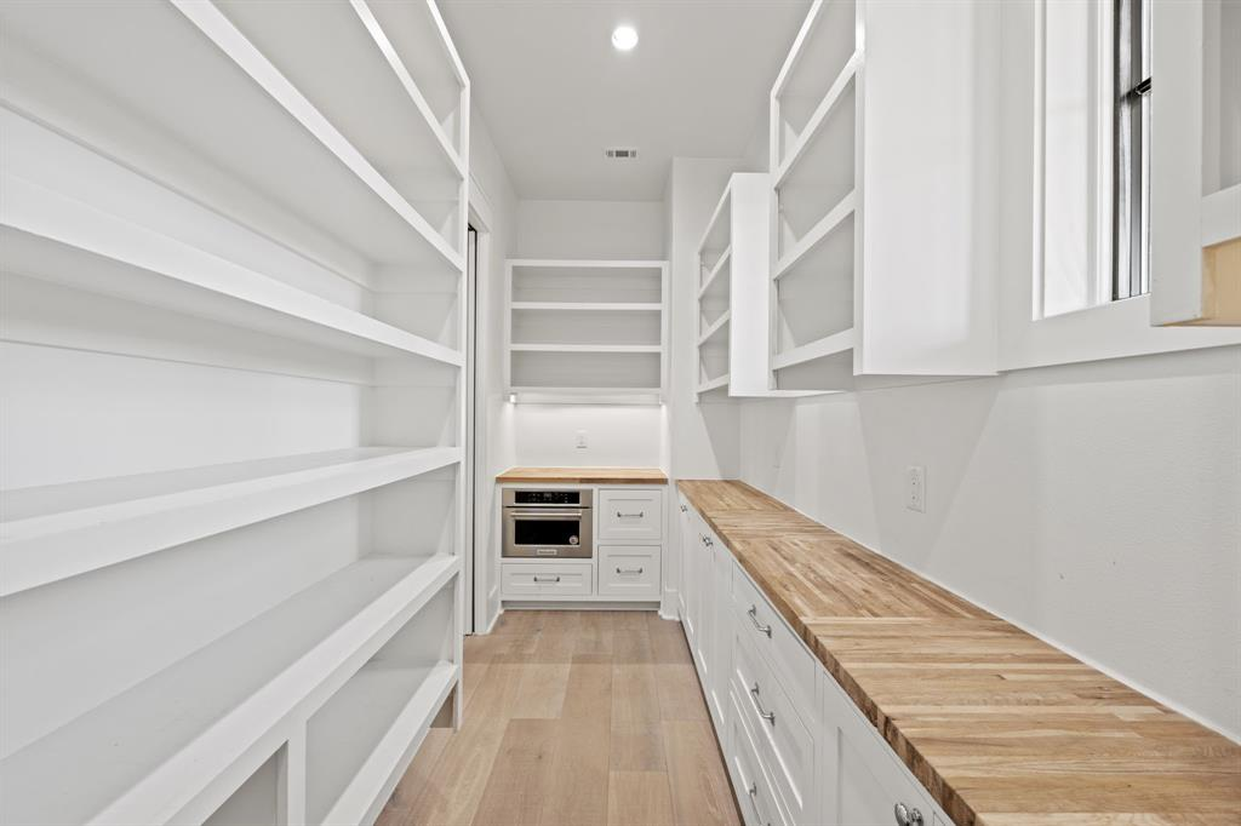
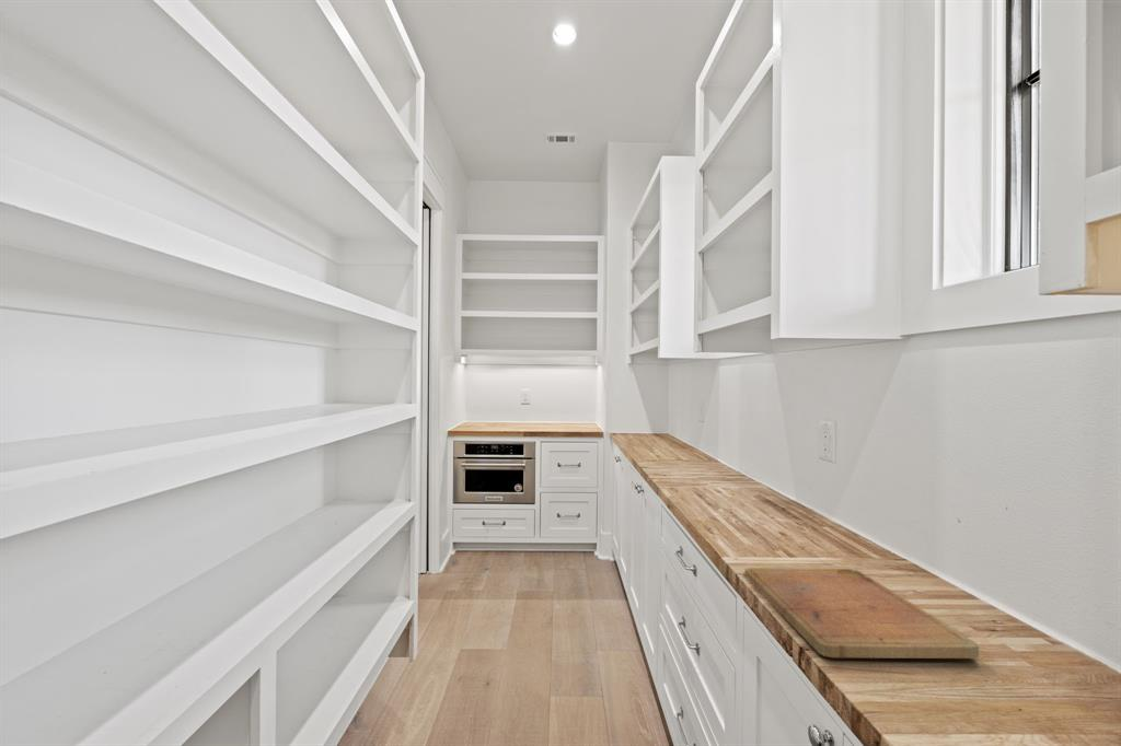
+ cutting board (842, 605)
